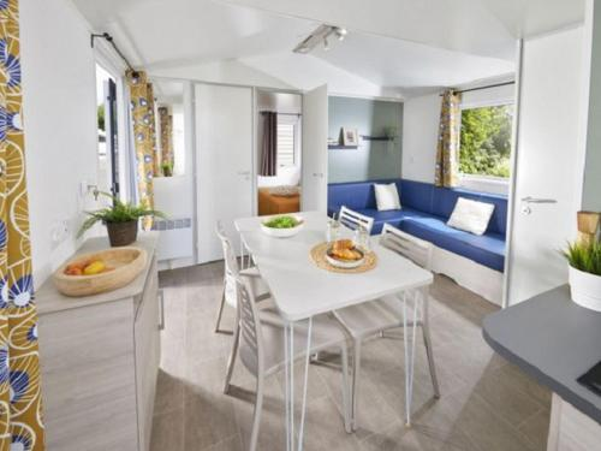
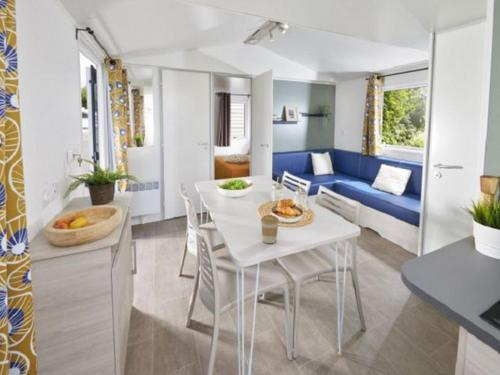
+ coffee cup (269, 228)
